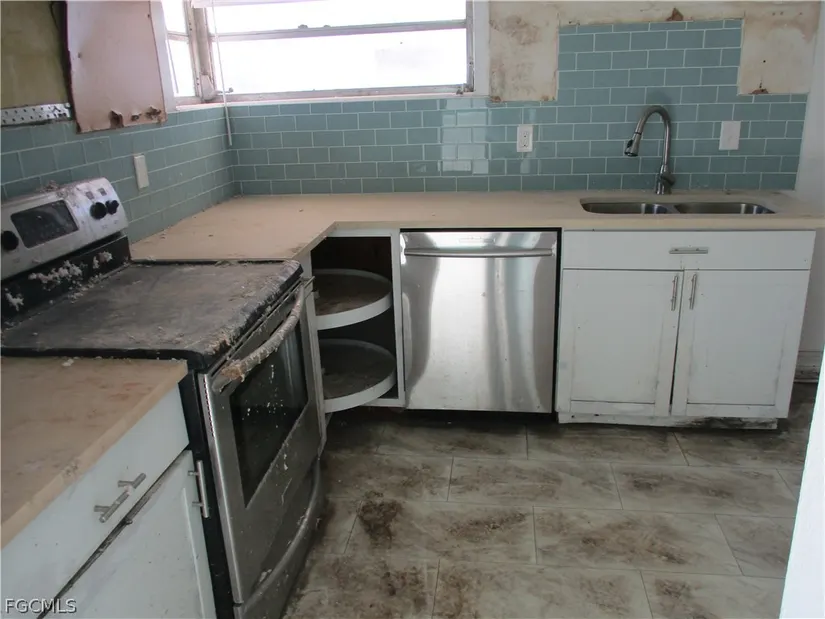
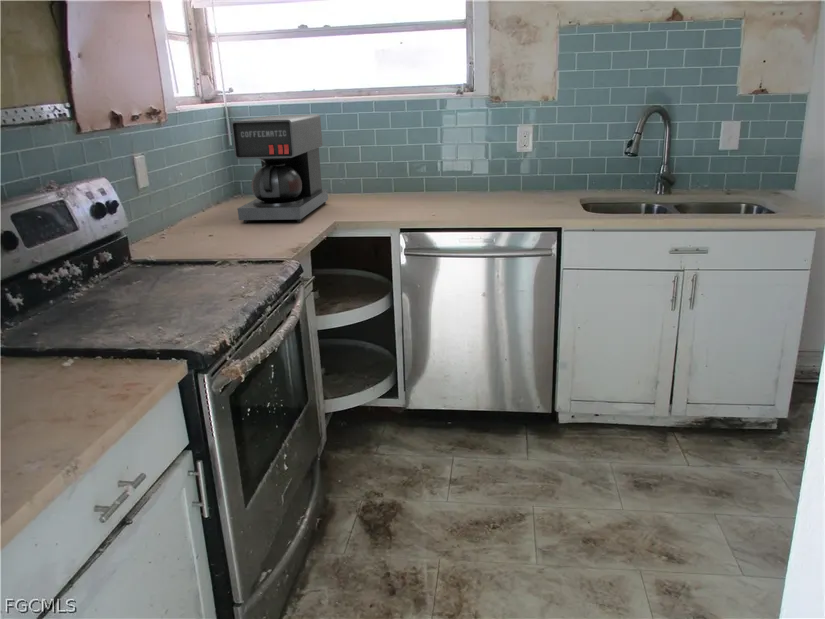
+ coffee maker (283, 166)
